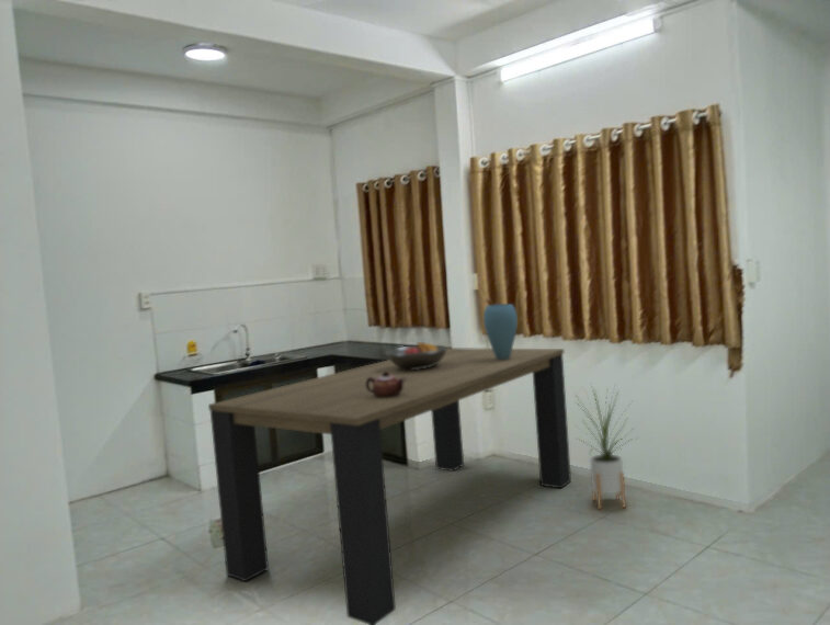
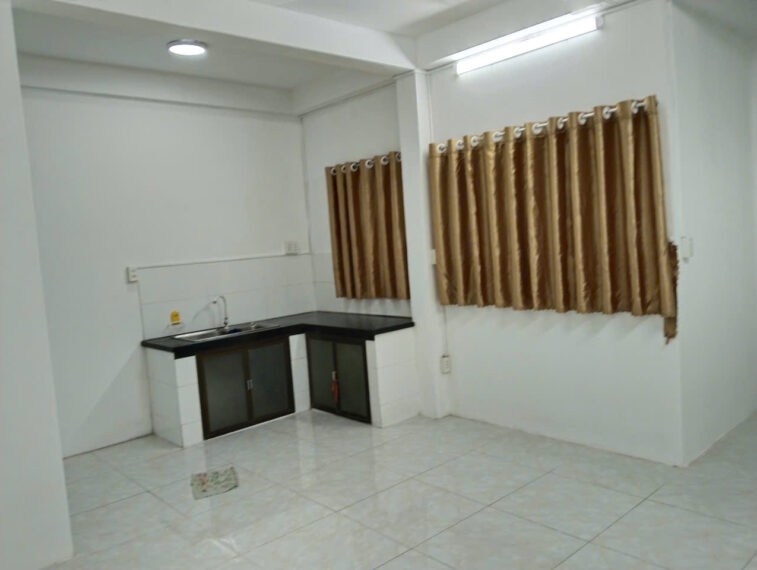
- dining table (434, 447)
- vase (501, 331)
- teapot (385, 383)
- fruit bowl (417, 355)
- house plant (606, 444)
